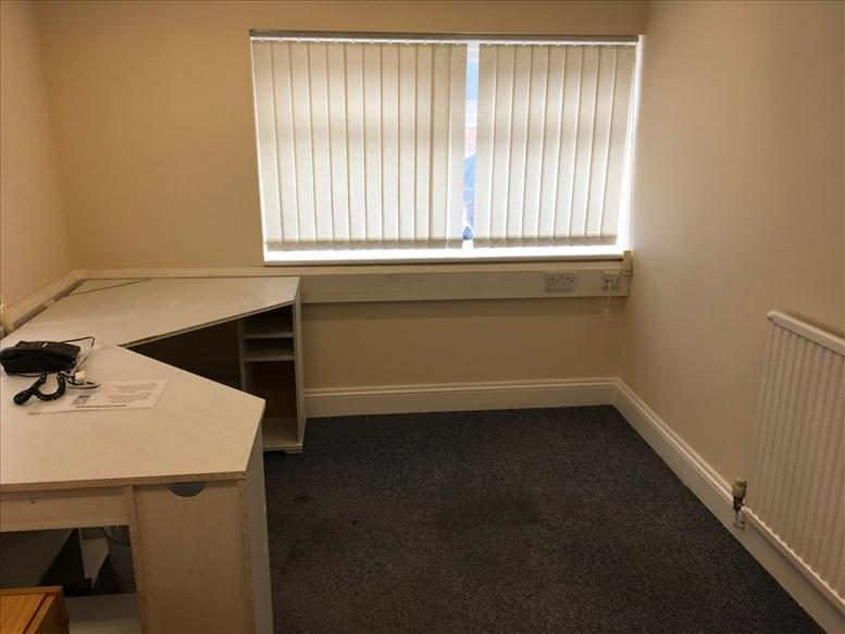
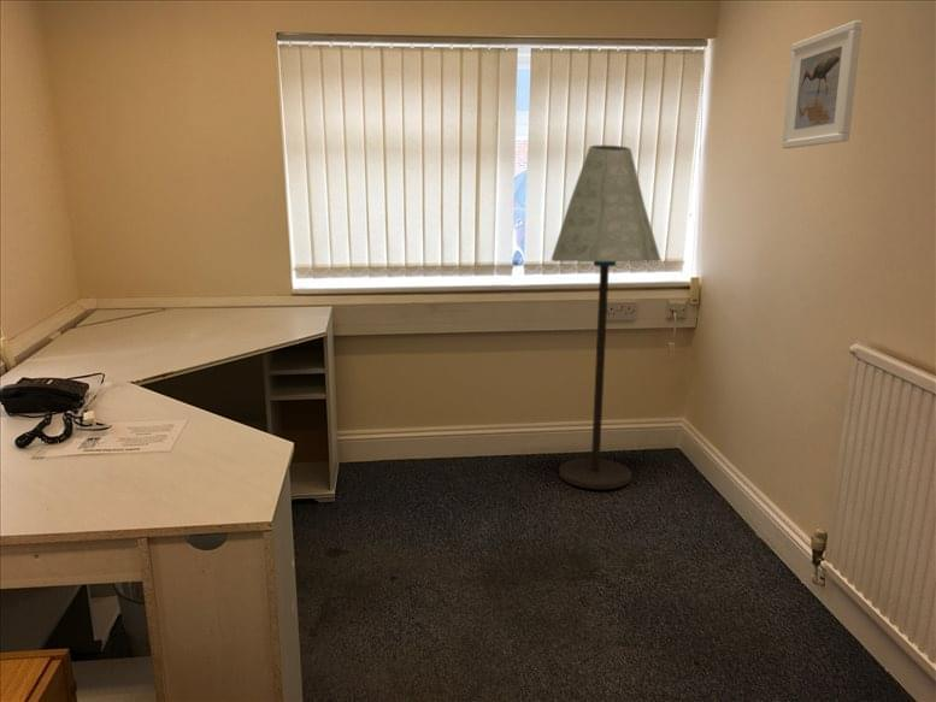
+ floor lamp (601, 317)
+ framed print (818, 89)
